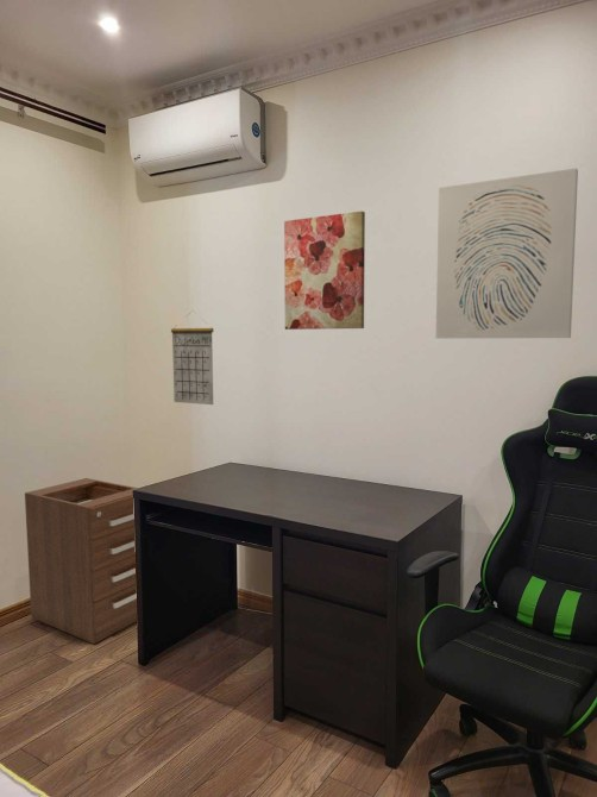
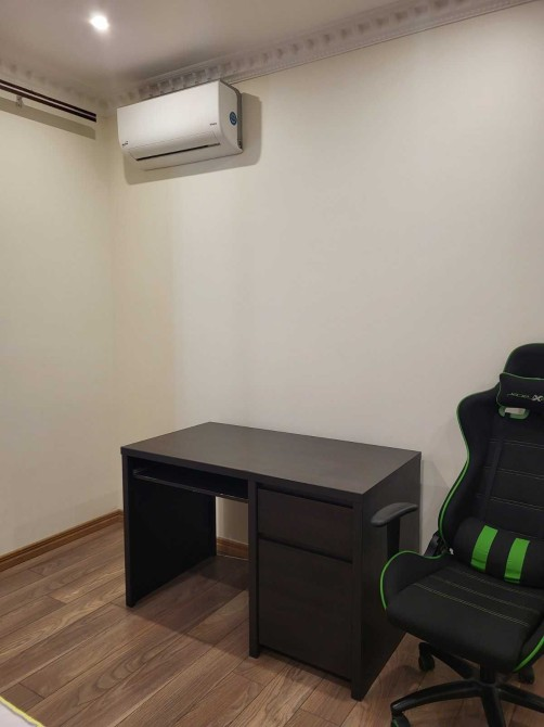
- wall art (502, 259)
- filing cabinet (92, 554)
- calendar (191, 357)
- wall art (322, 272)
